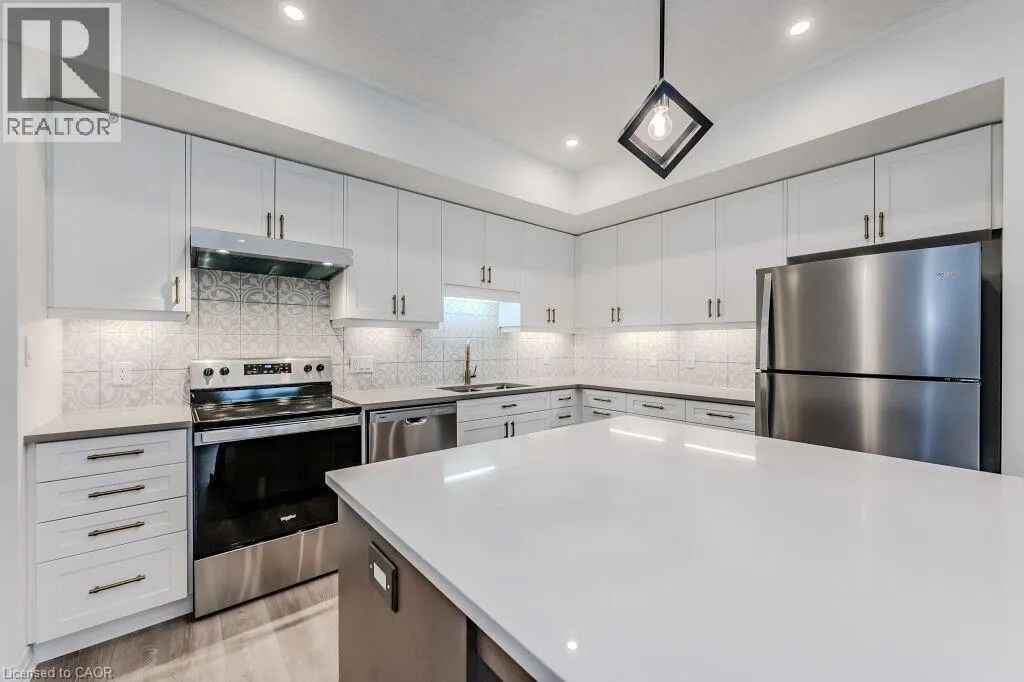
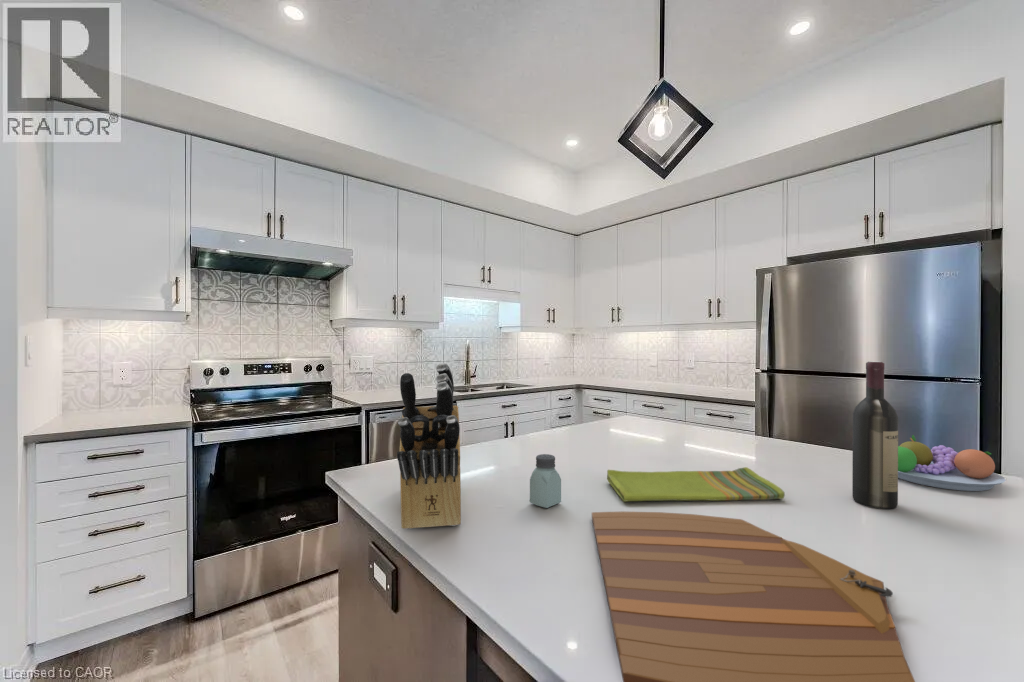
+ wine bottle (874, 432)
+ knife block (431, 436)
+ cutting board (738, 572)
+ saltshaker (545, 479)
+ dish towel (690, 483)
+ fruit bowl (931, 459)
